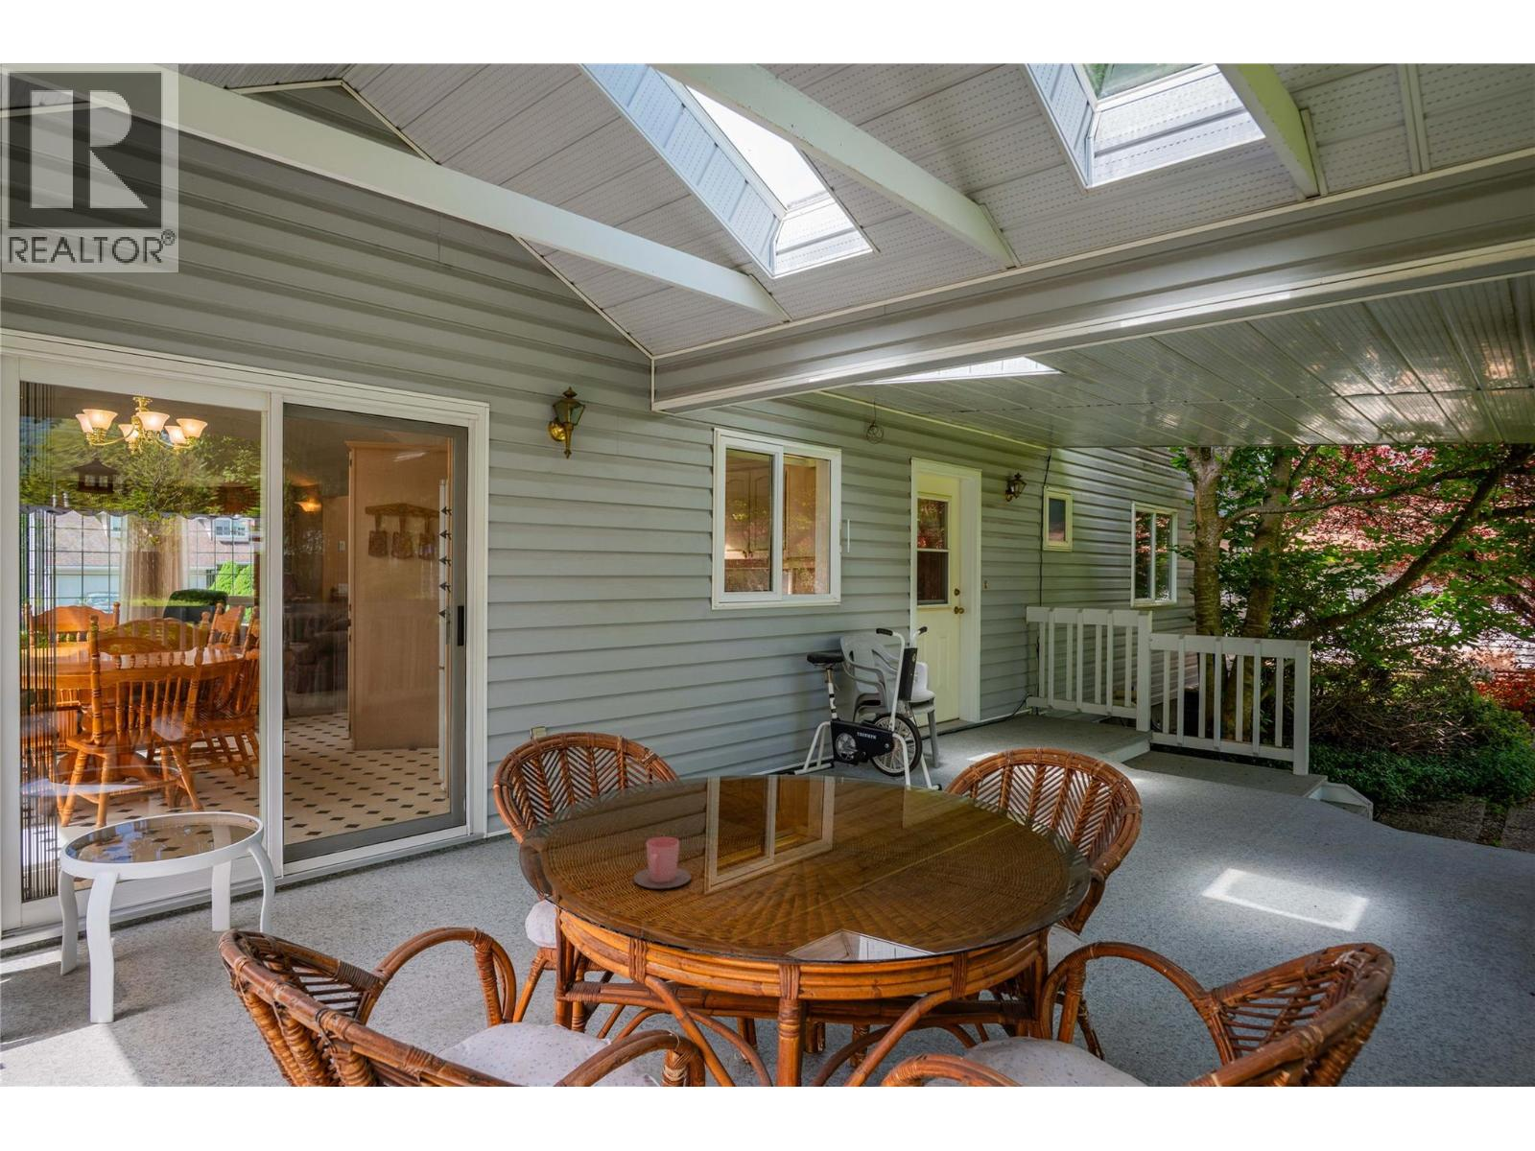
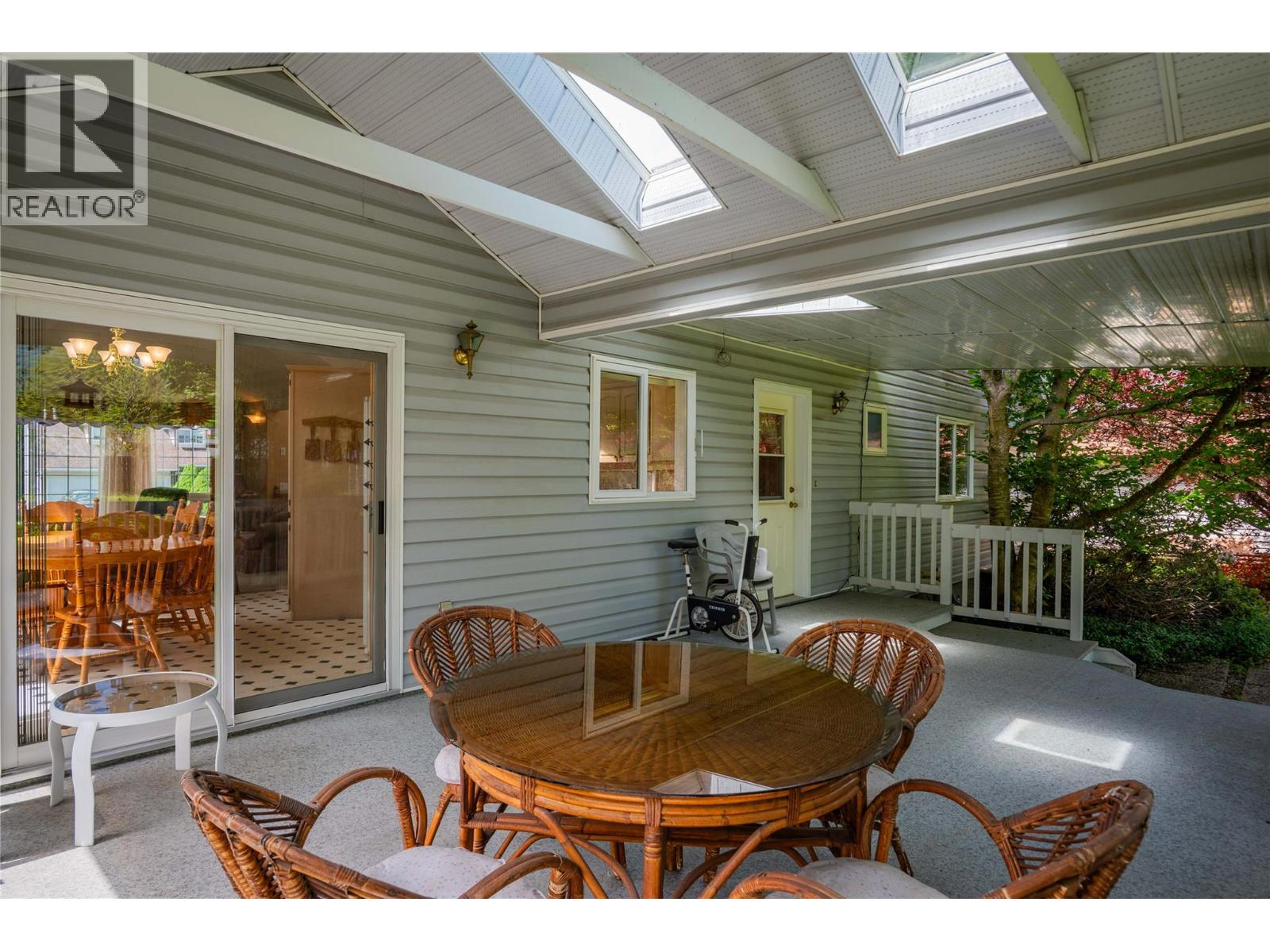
- cup (662, 861)
